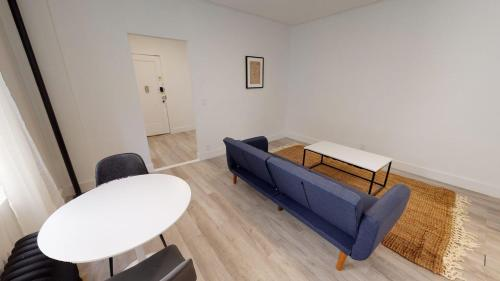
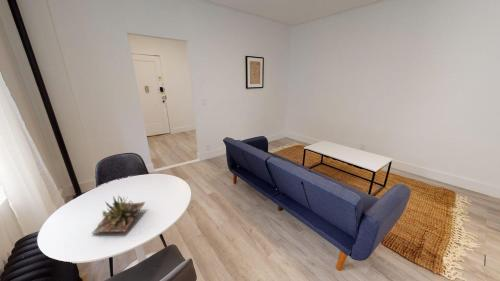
+ succulent plant (118, 208)
